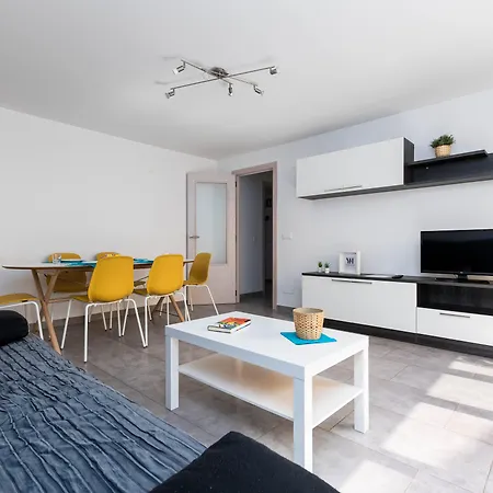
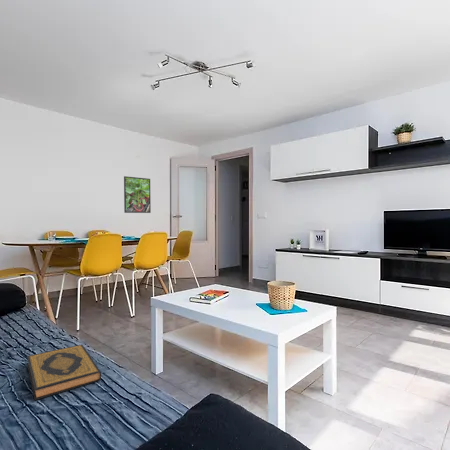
+ hardback book (62, 367)
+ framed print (137, 195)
